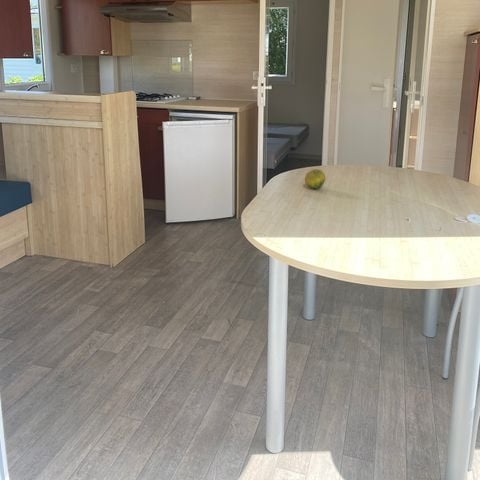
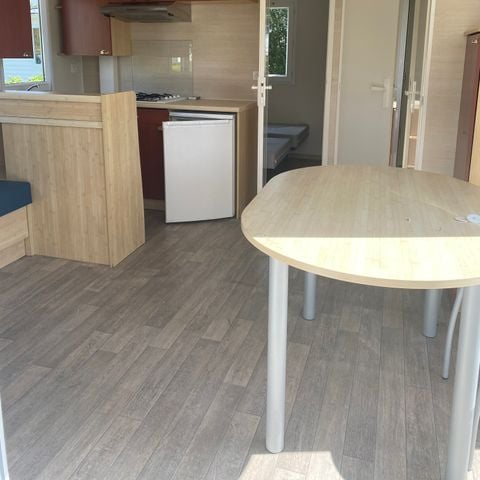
- fruit (314, 178)
